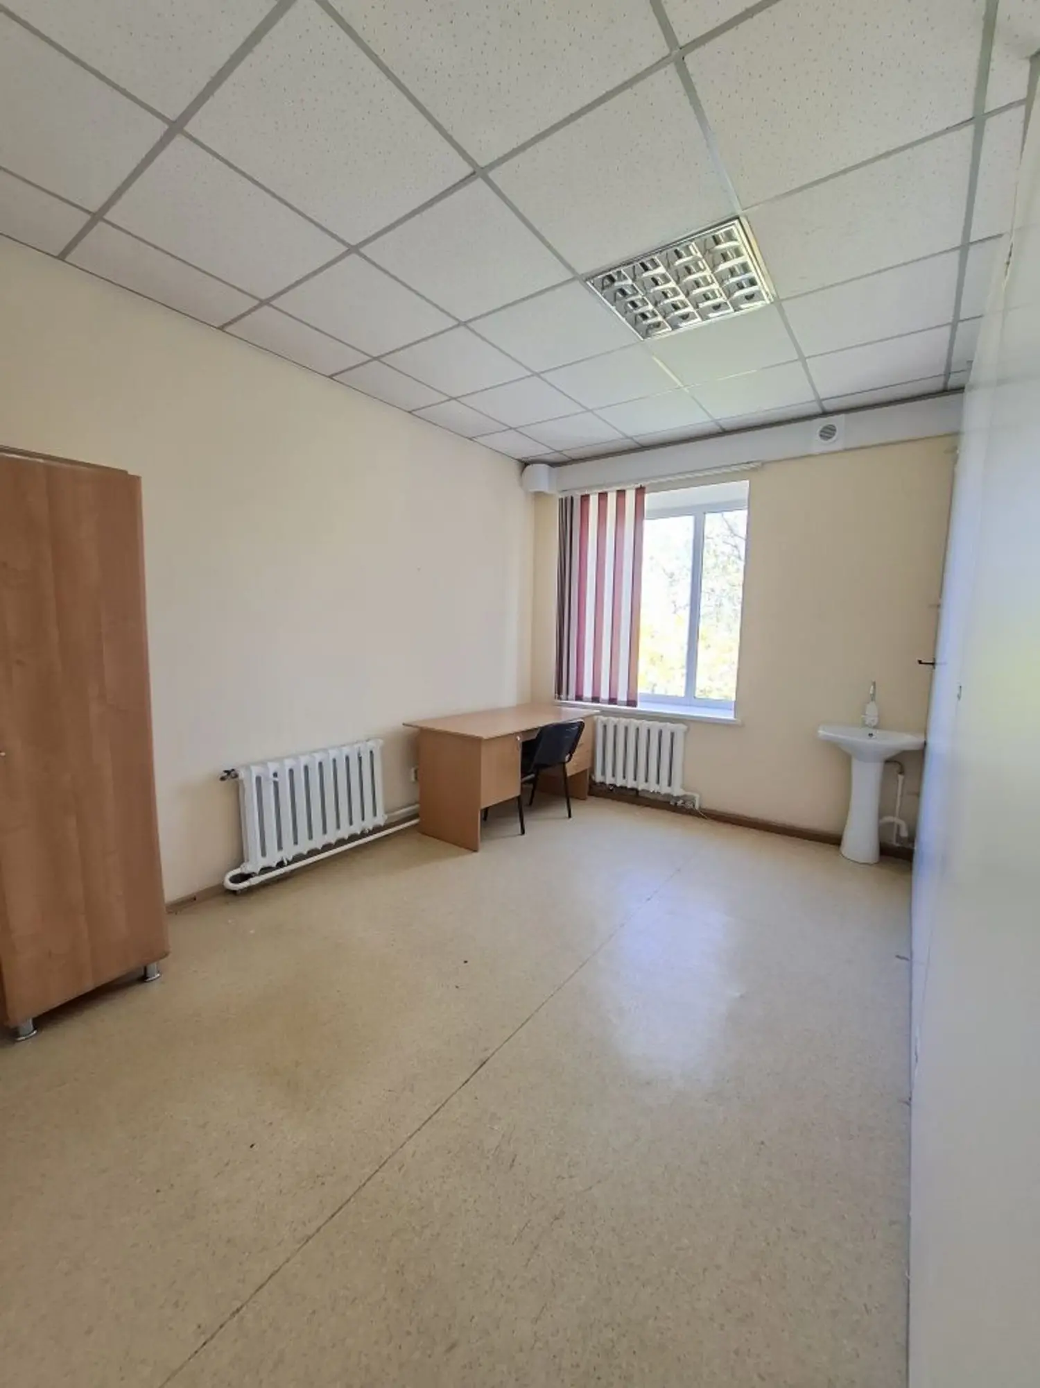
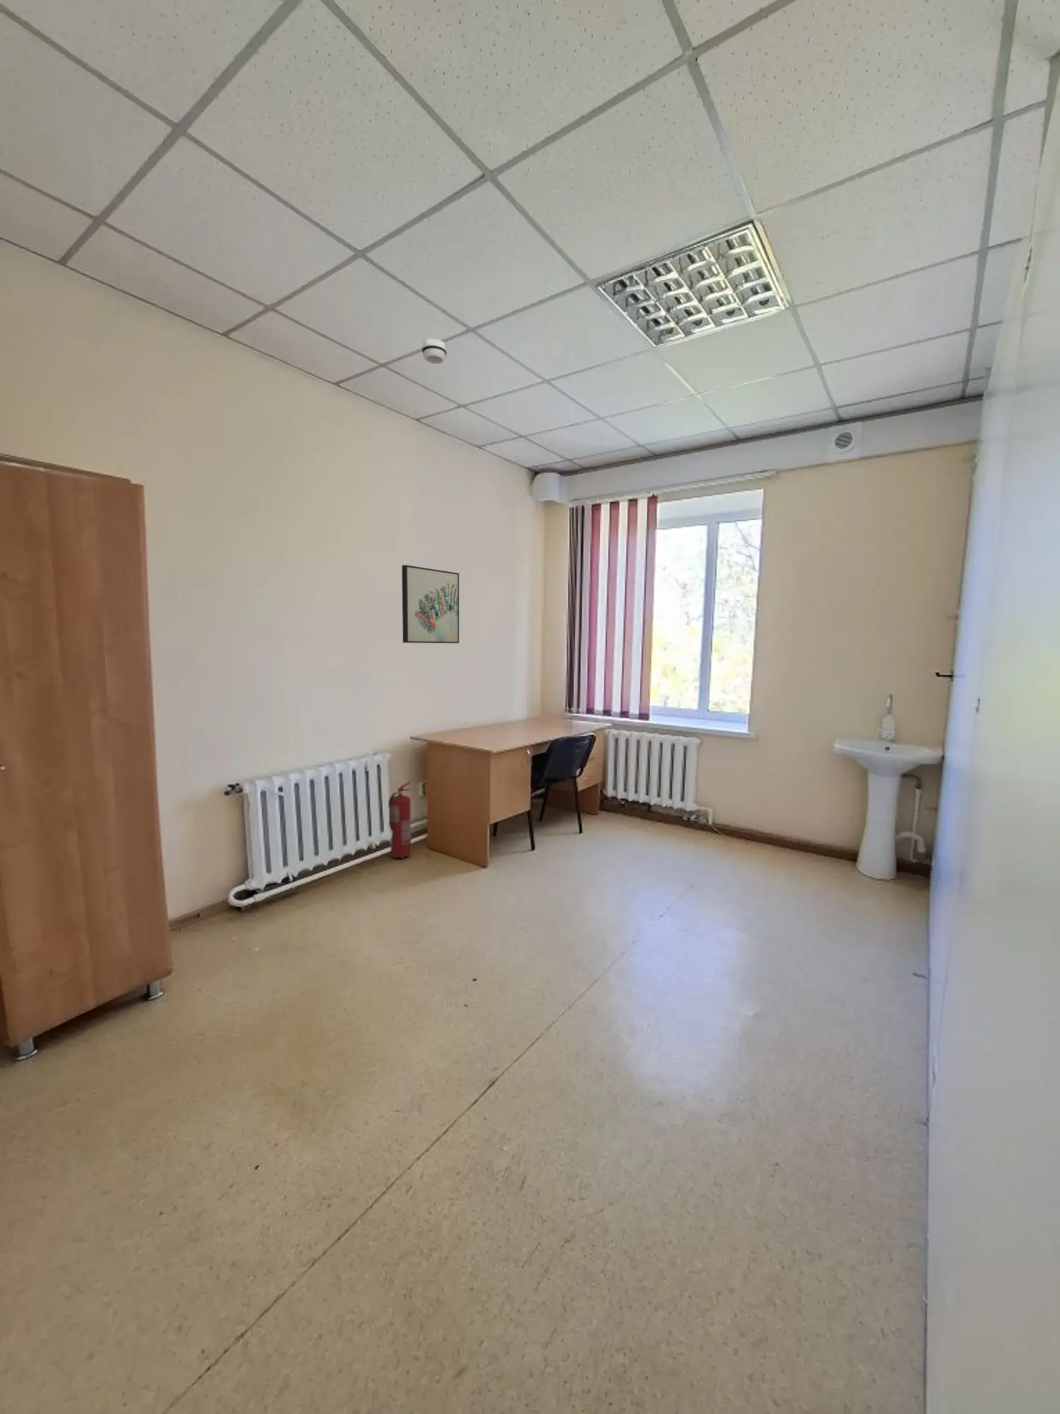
+ fire extinguisher (400, 821)
+ smoke detector (434, 352)
+ wall art (432, 606)
